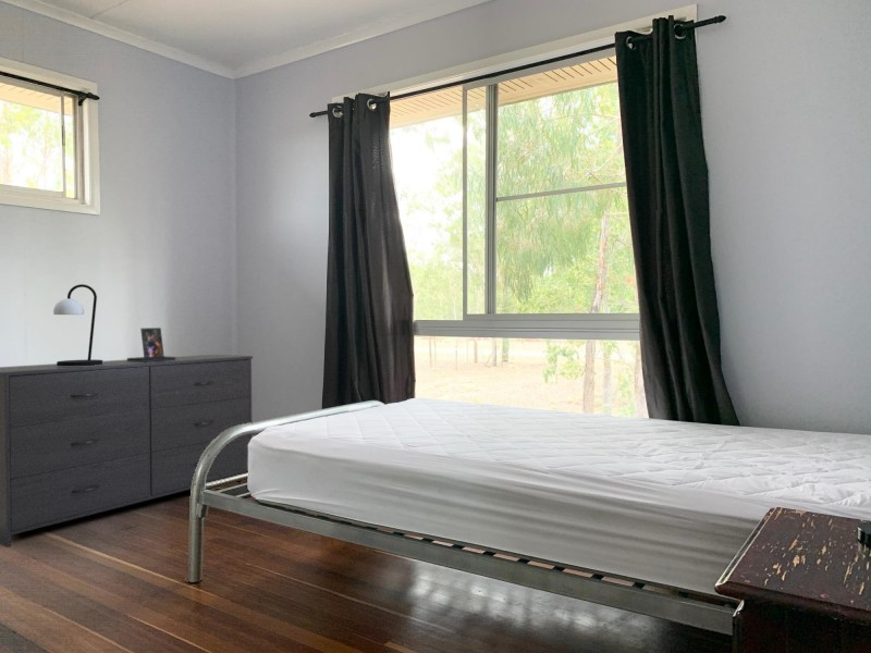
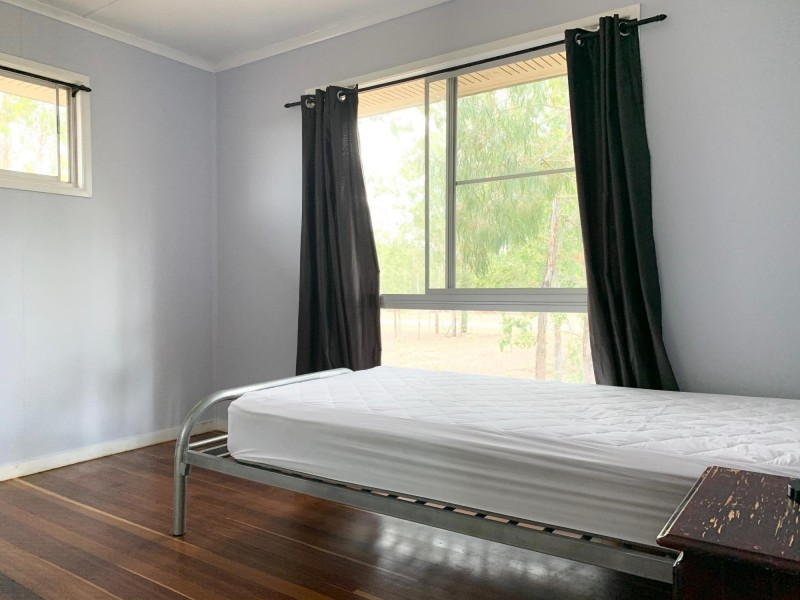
- table lamp (79, 313)
- photo frame (150, 343)
- dresser (131, 432)
